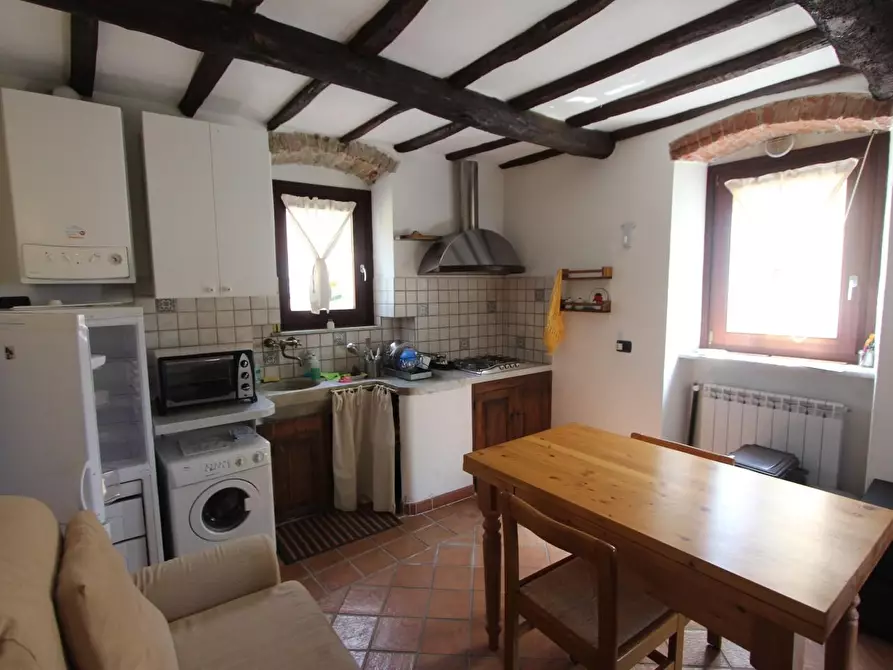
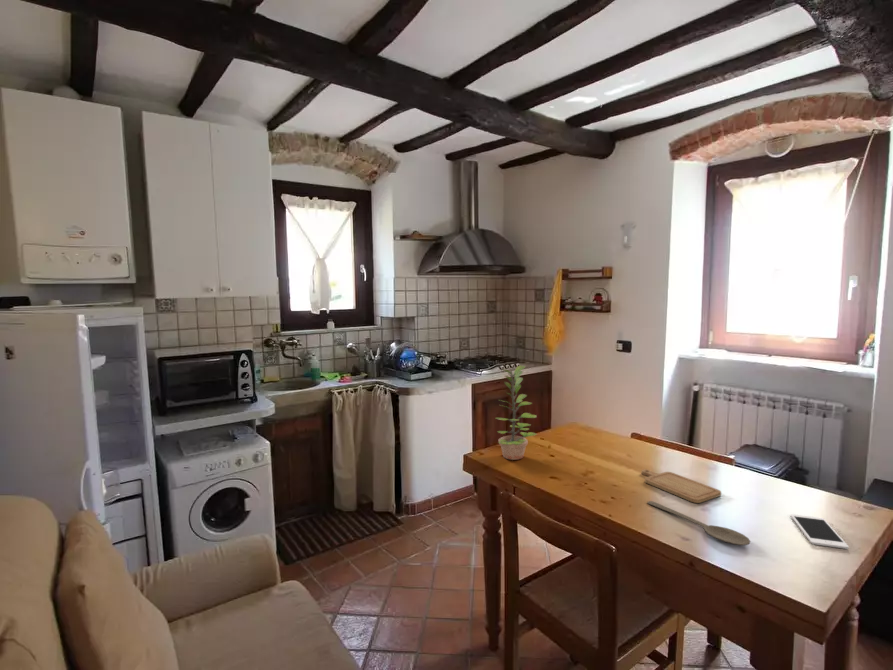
+ chopping board (674, 483)
+ cell phone (817, 530)
+ wooden spoon (693, 520)
+ plant (515, 411)
